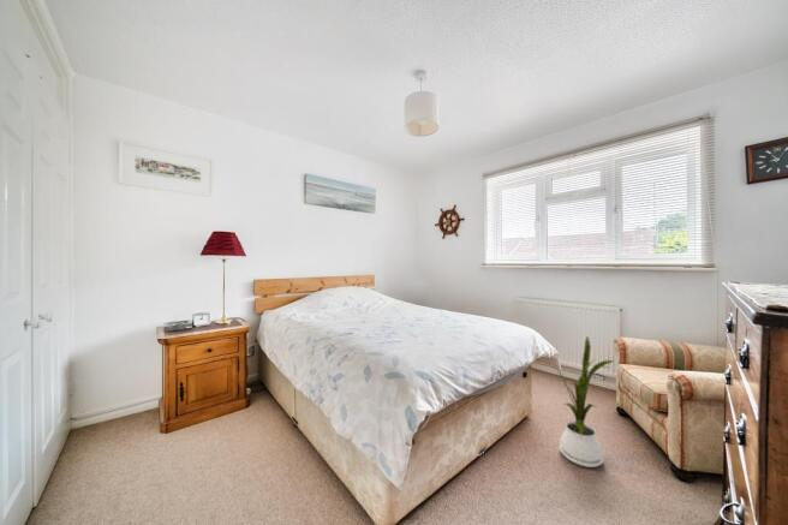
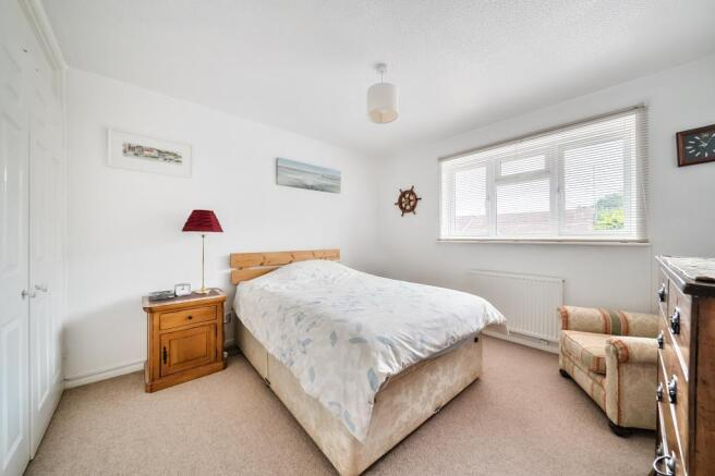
- house plant (583, 398)
